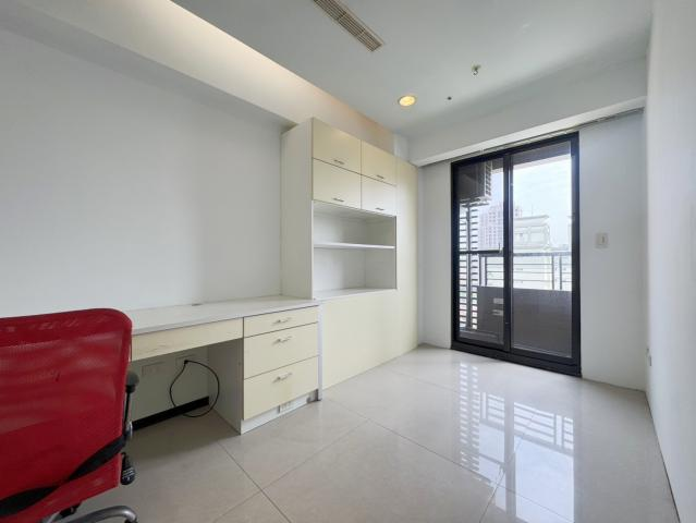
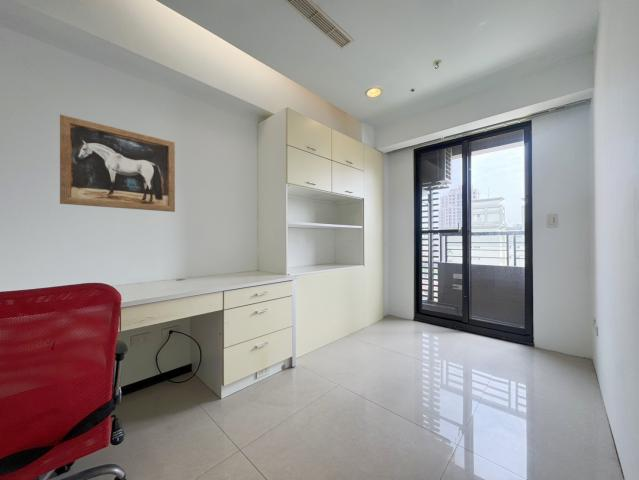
+ wall art (124, 169)
